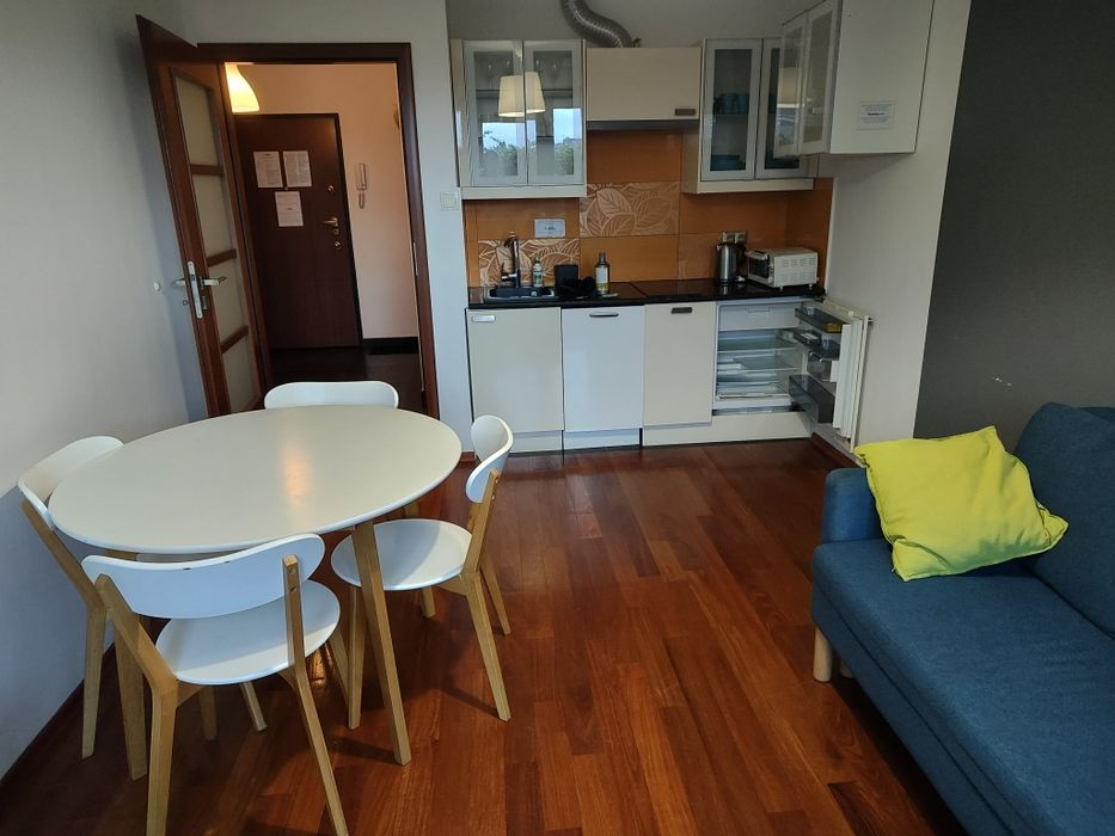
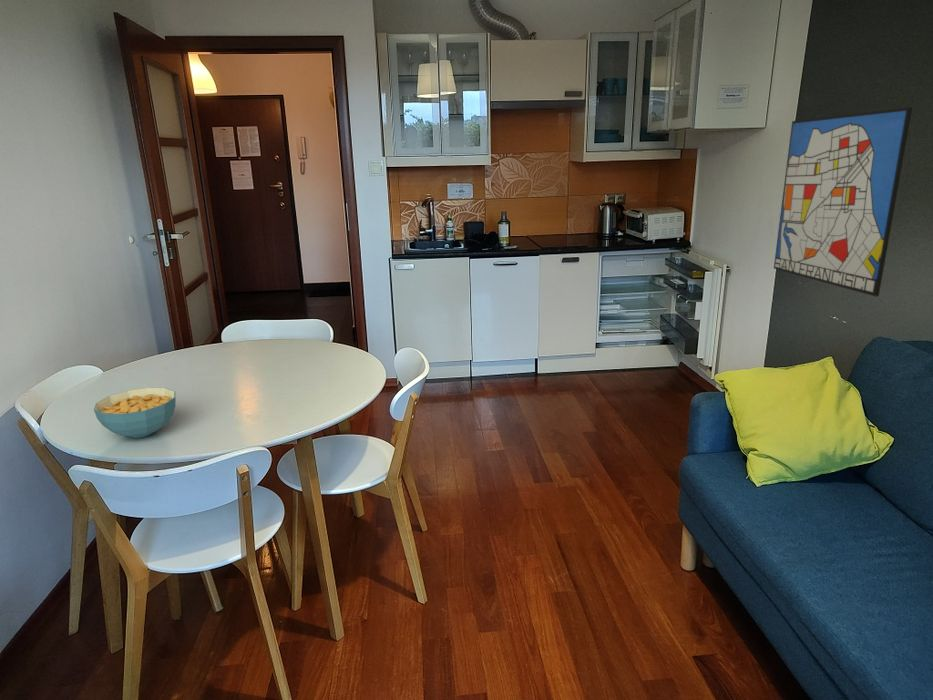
+ cereal bowl (139, 416)
+ wall art (831, 201)
